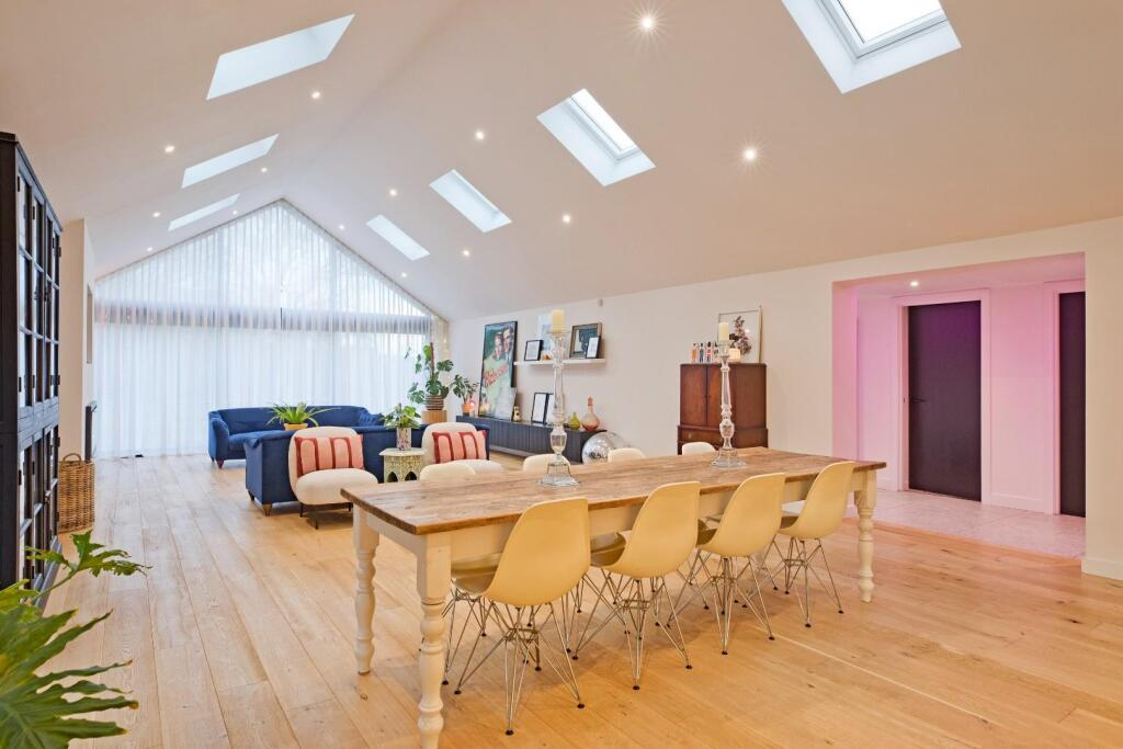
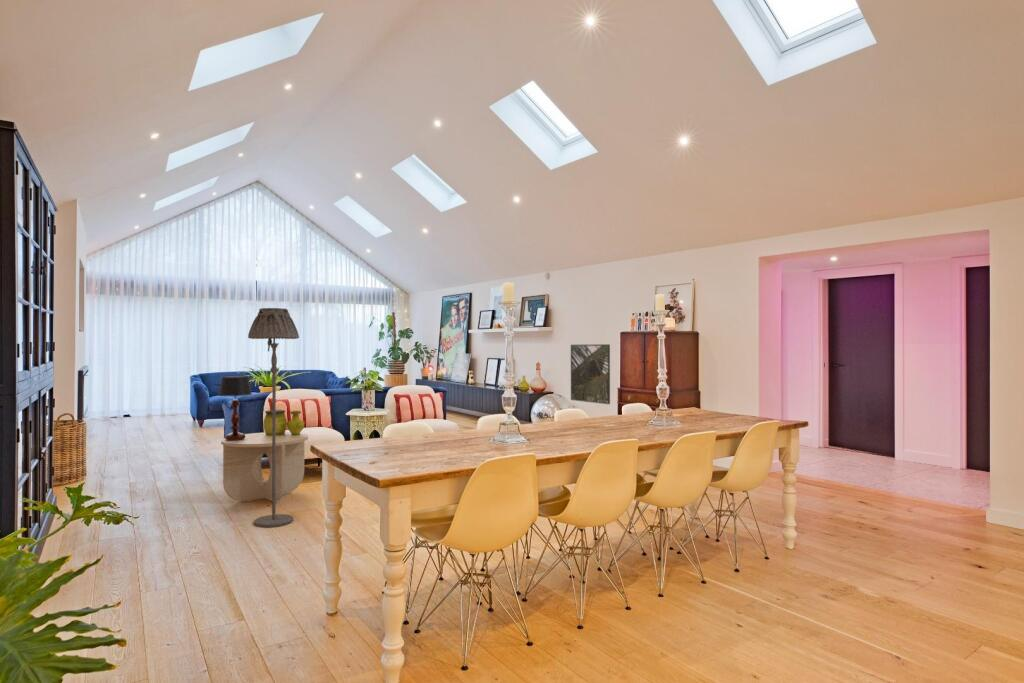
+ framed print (589, 373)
+ floor lamp (273, 414)
+ side table (270, 467)
+ table lamp (235, 407)
+ decorative vase (284, 422)
